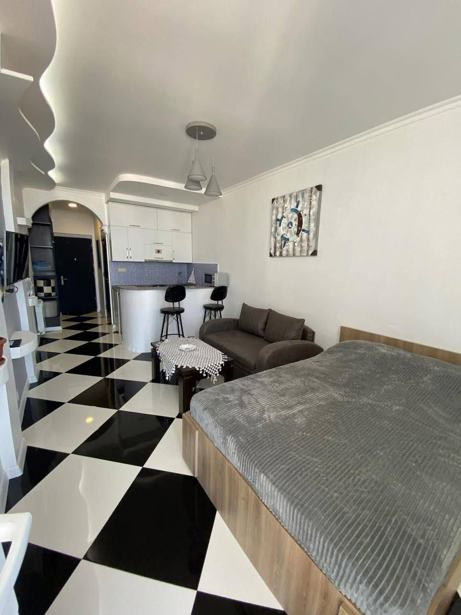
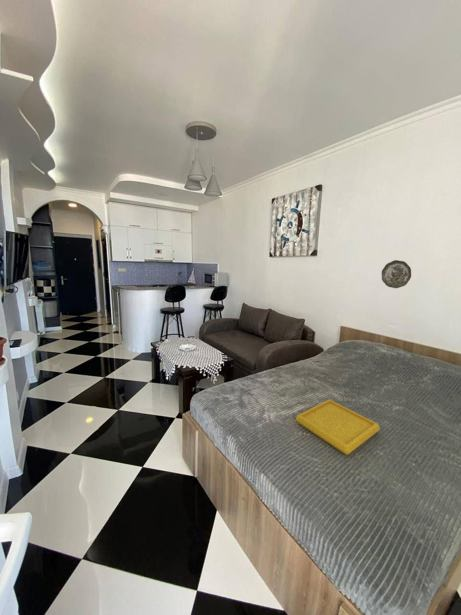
+ serving tray (336, 423)
+ decorative plate (396, 274)
